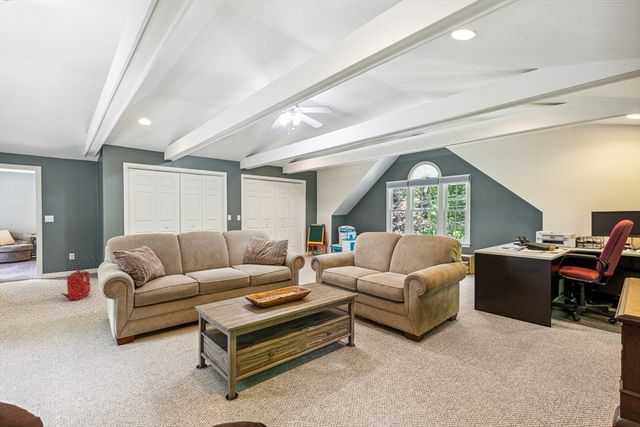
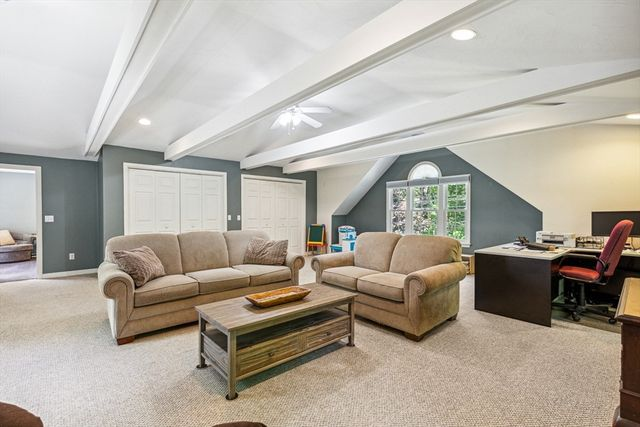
- backpack (76, 284)
